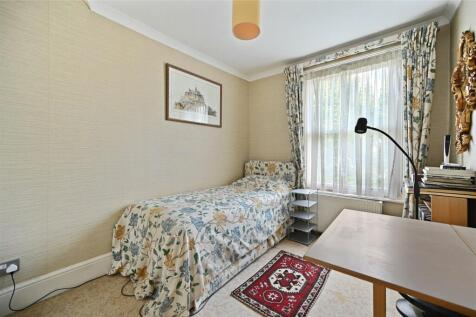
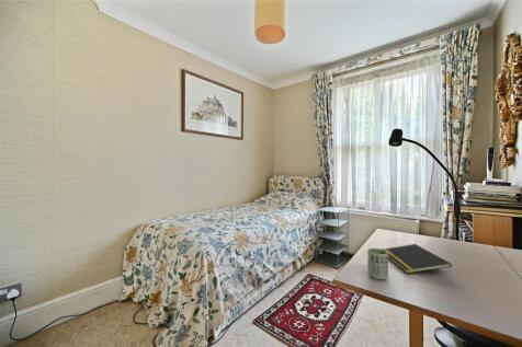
+ cup (377, 264)
+ notepad (411, 256)
